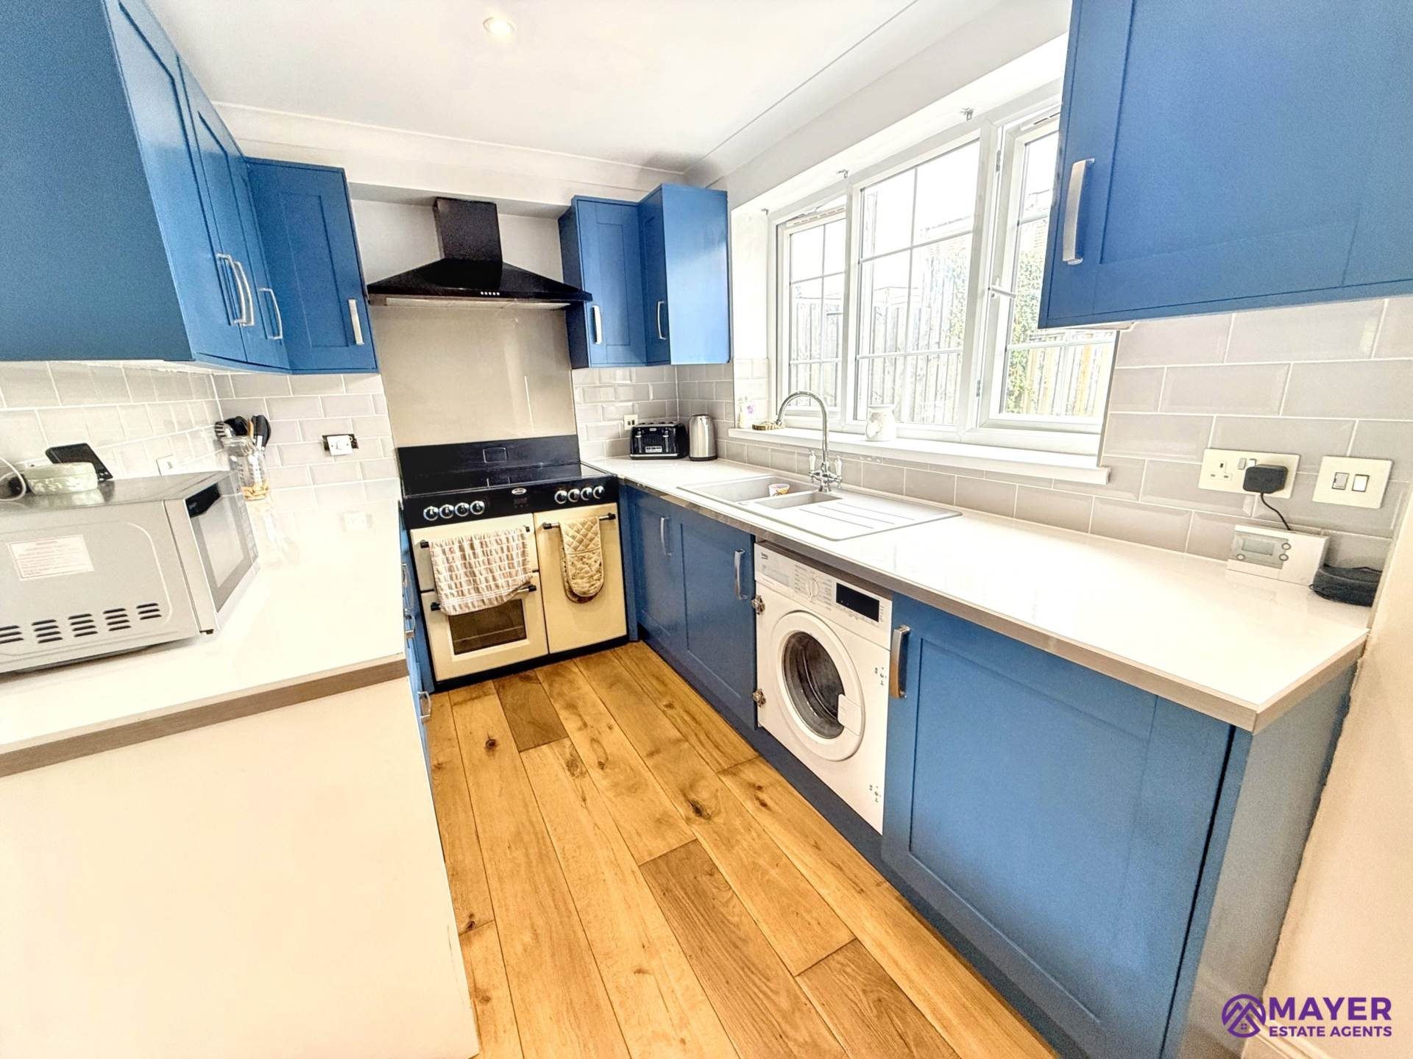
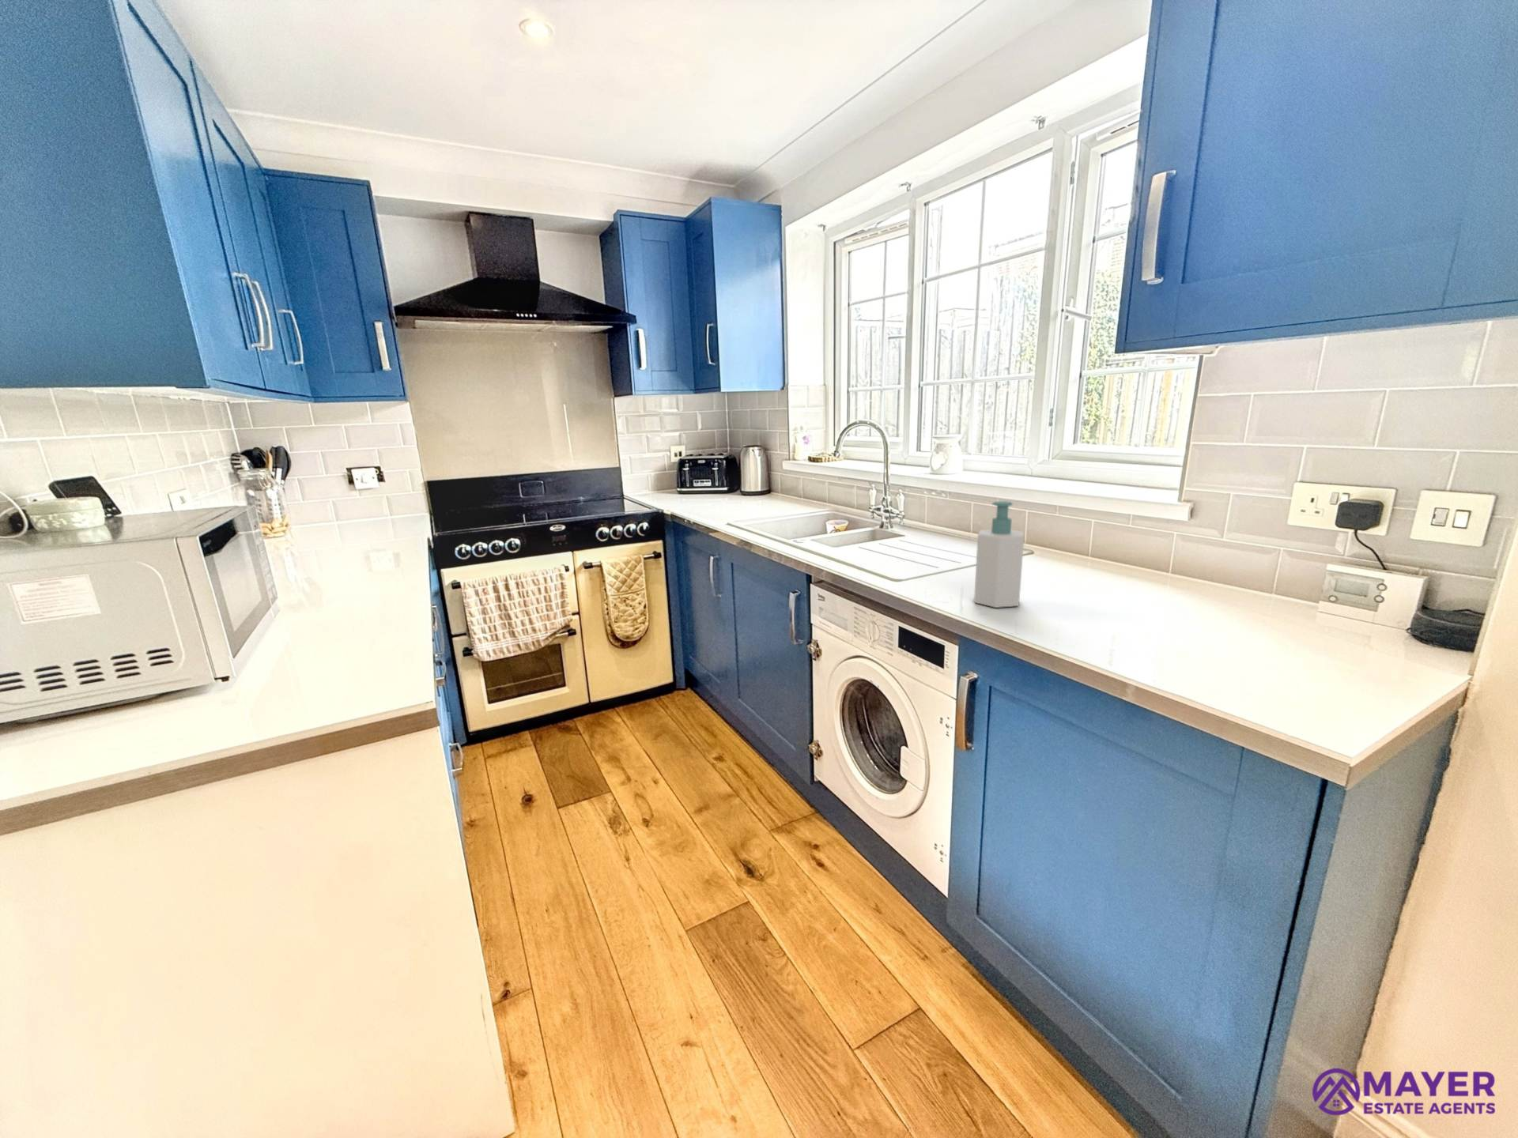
+ soap bottle (999, 552)
